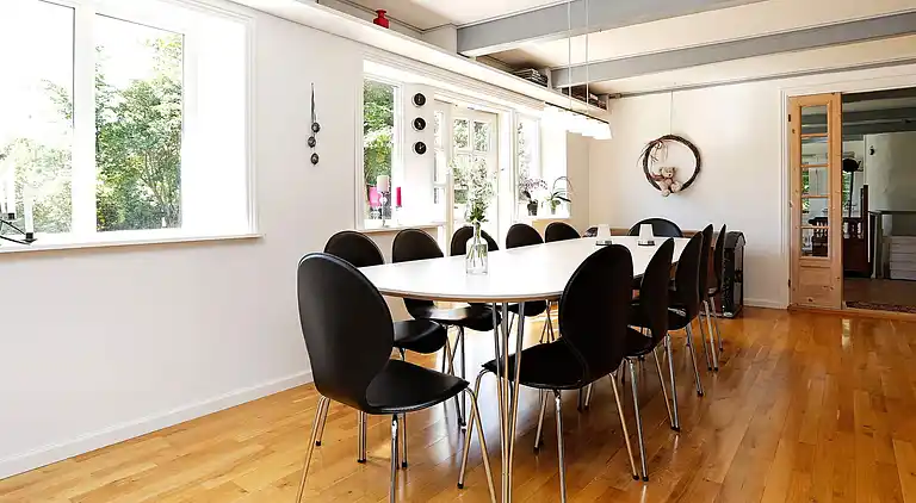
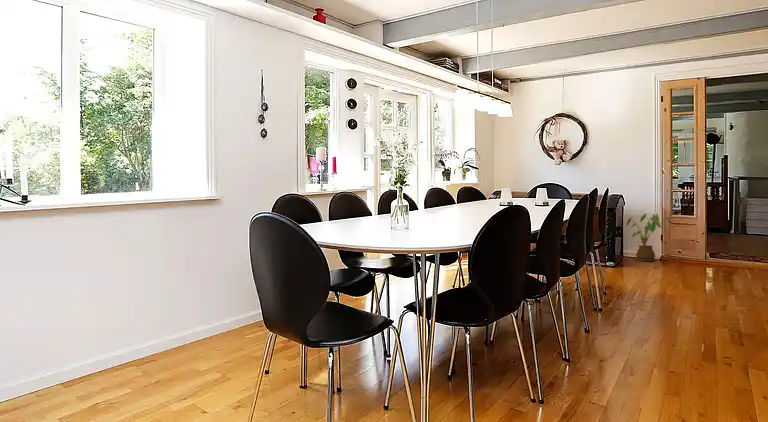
+ house plant (648, 237)
